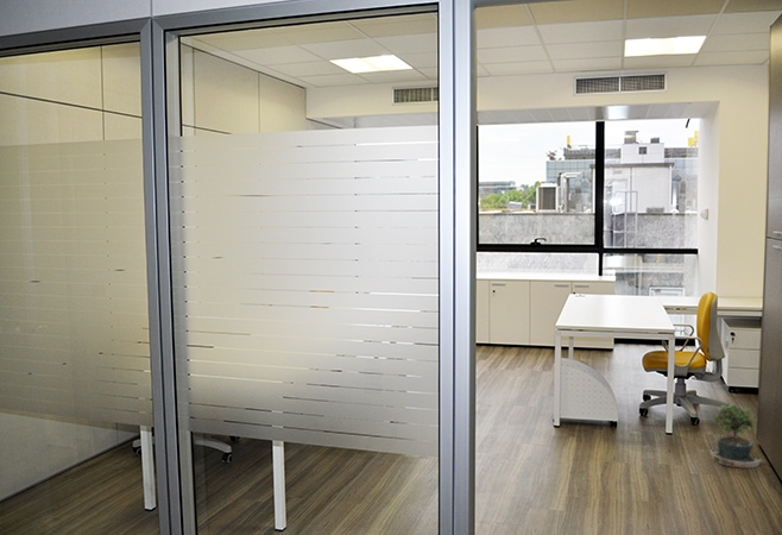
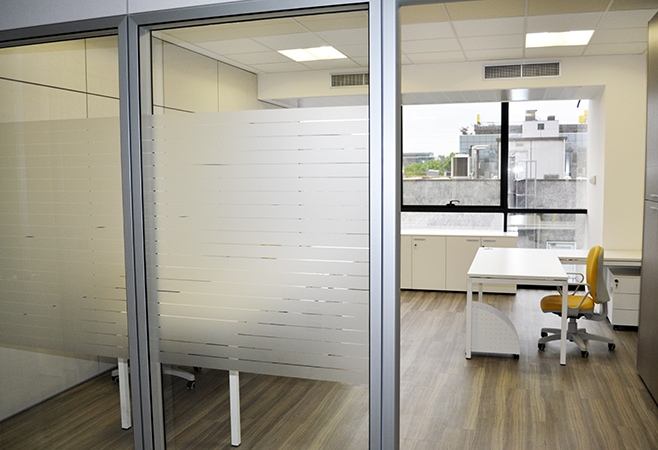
- potted plant (730, 430)
